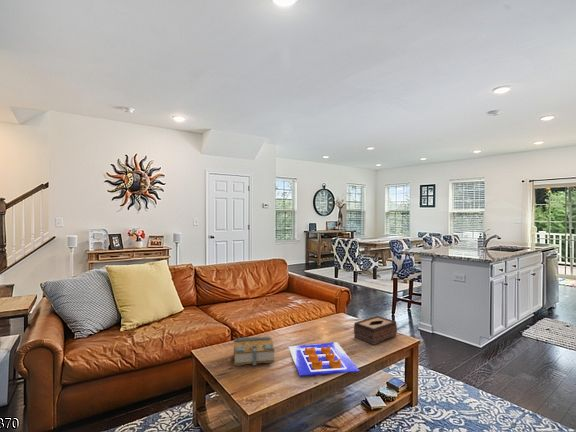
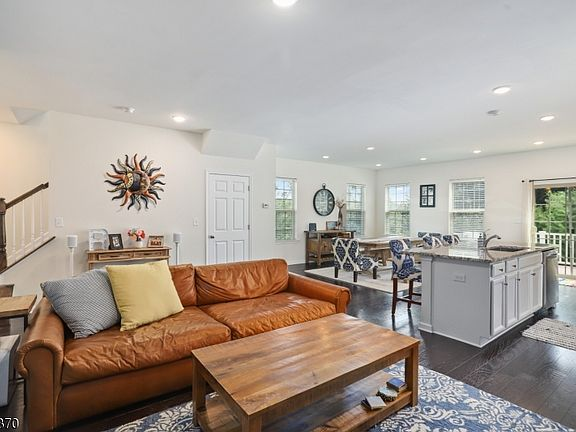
- poster (320, 353)
- tissue box (375, 329)
- book (253, 349)
